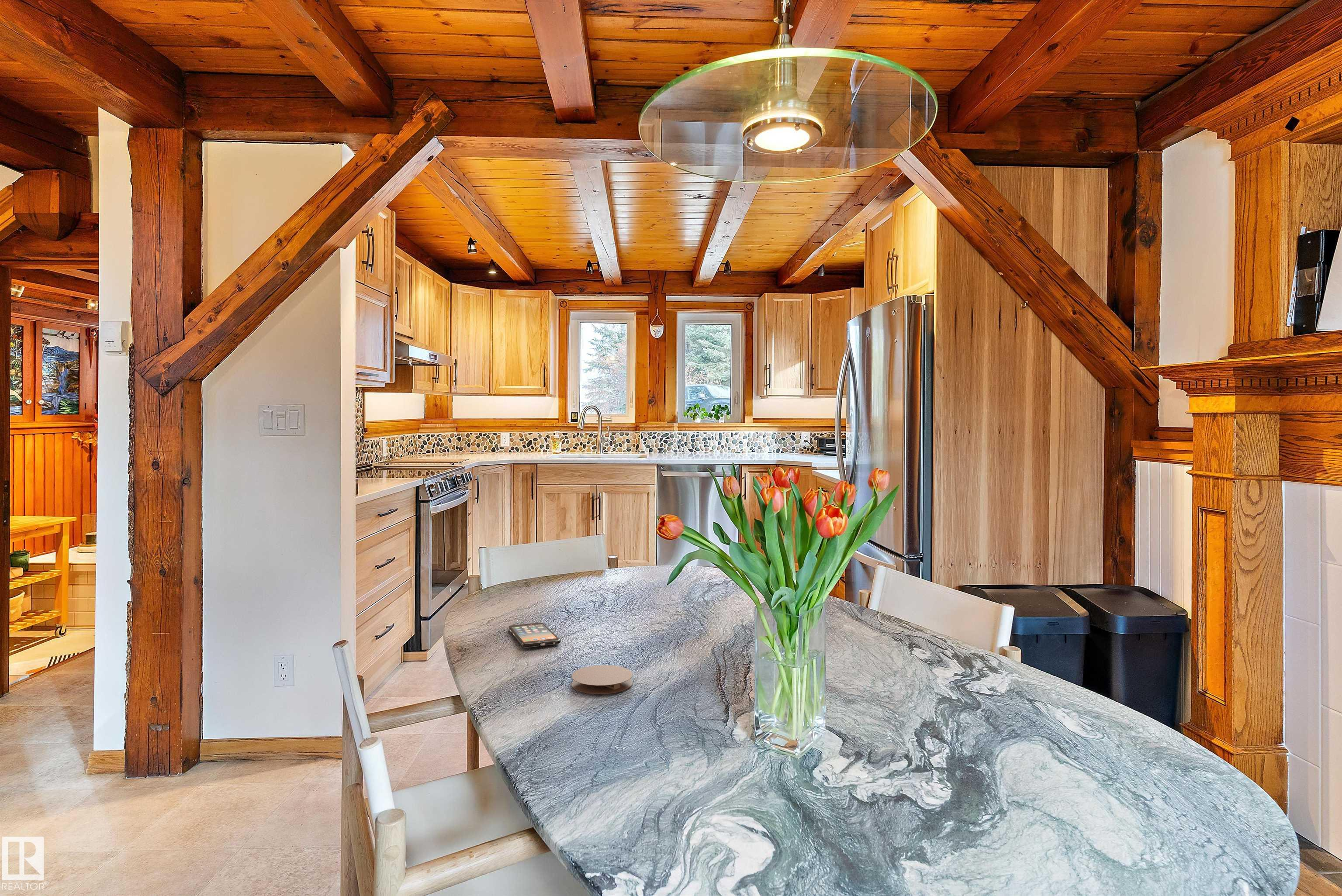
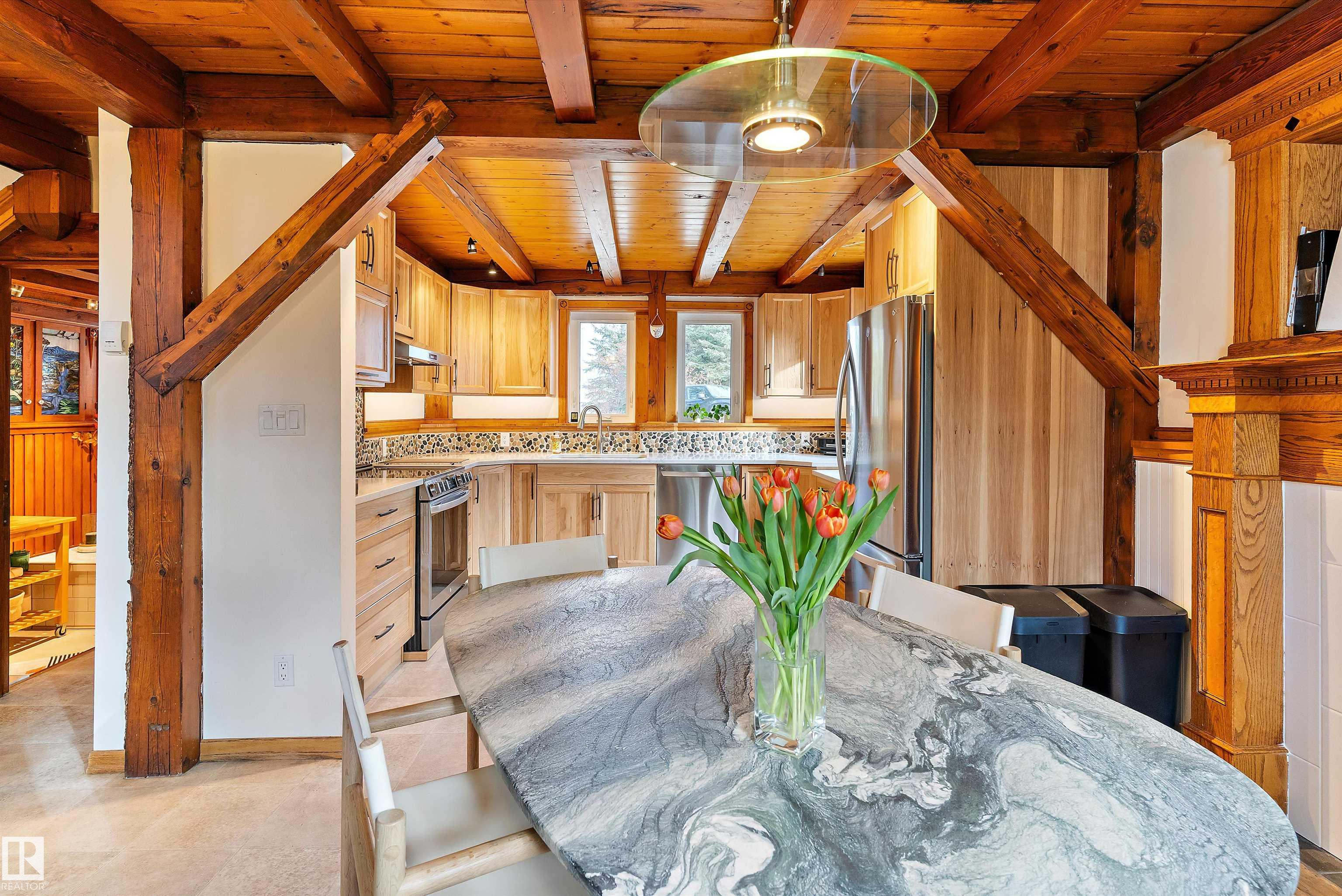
- coaster (602, 679)
- smartphone (533, 634)
